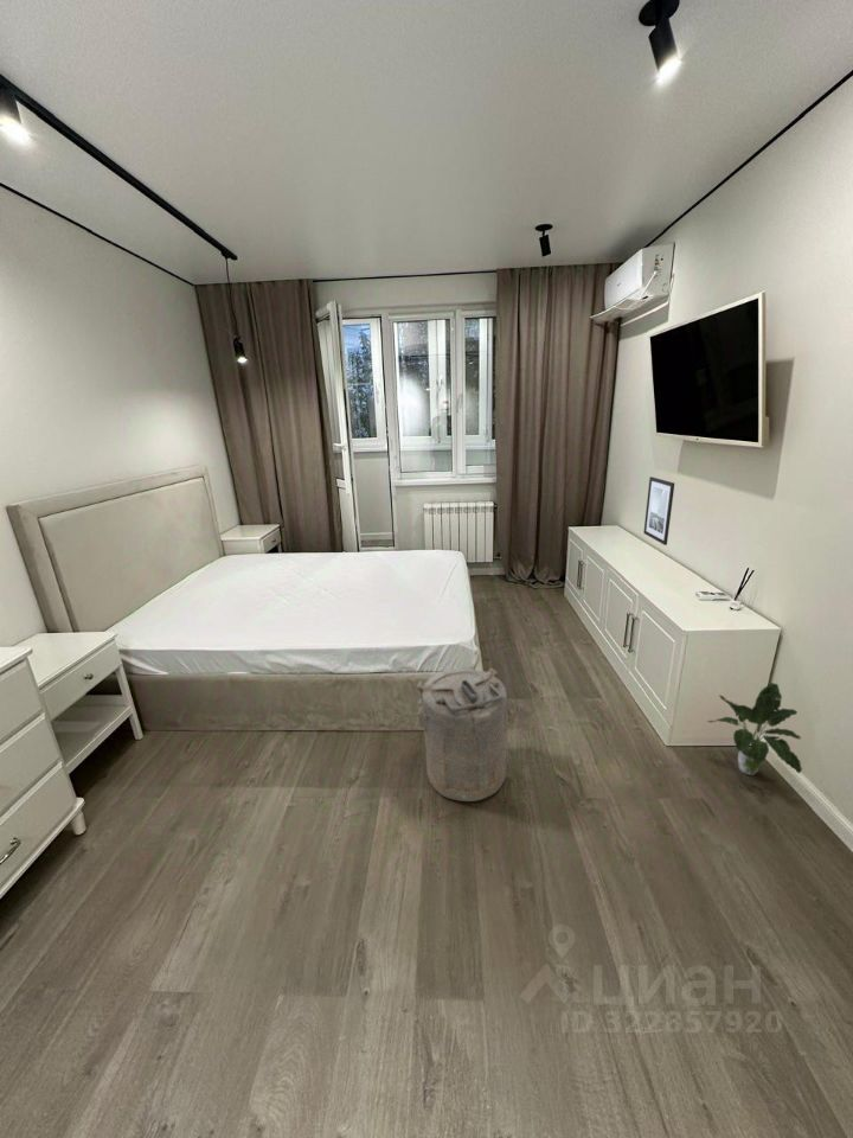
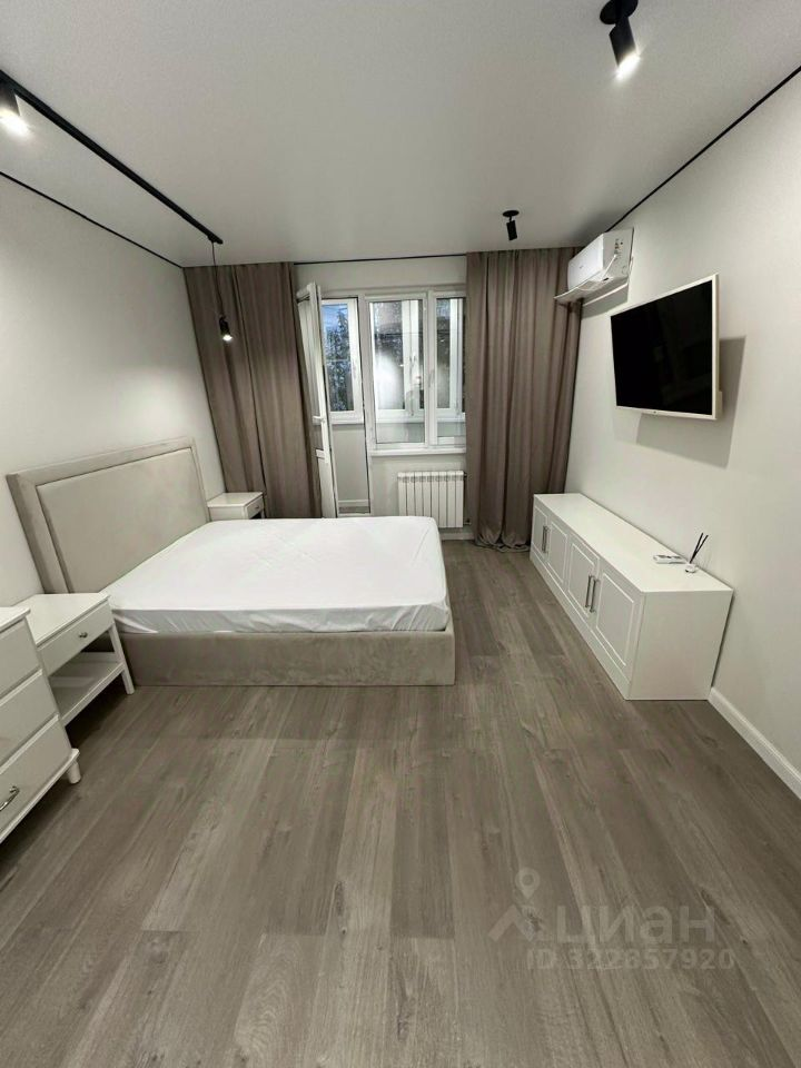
- laundry hamper (461, 725)
- wall art (658, 510)
- potted plant (751, 733)
